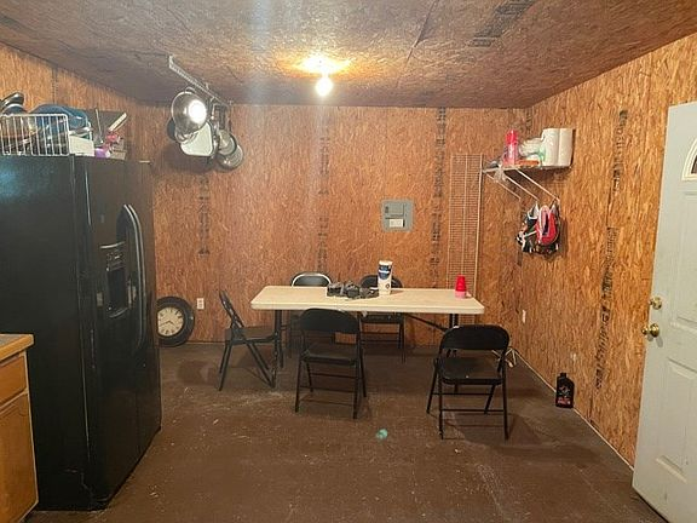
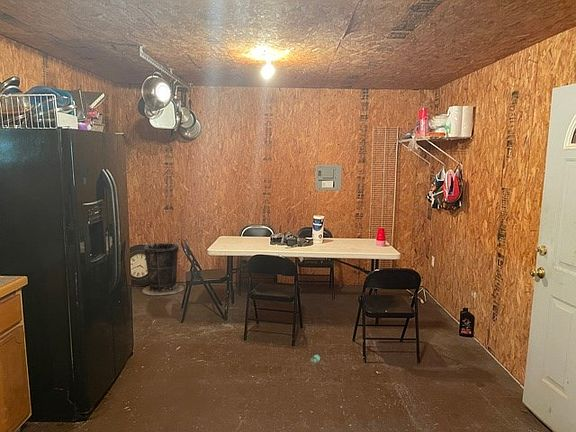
+ trash can (162, 267)
